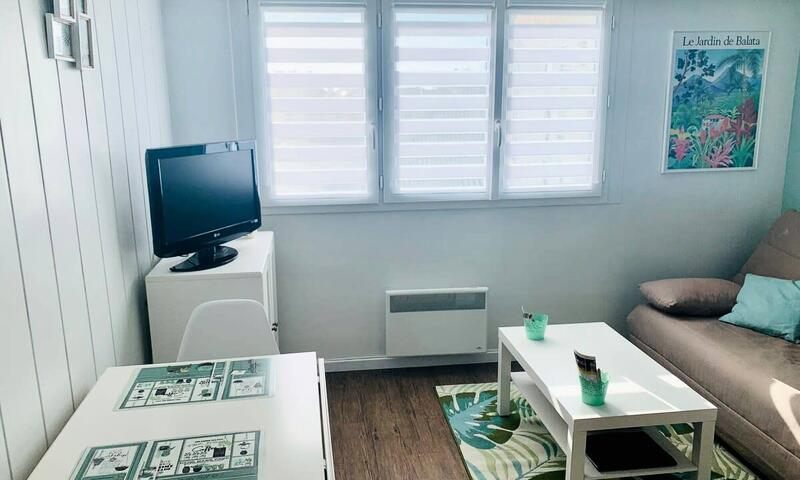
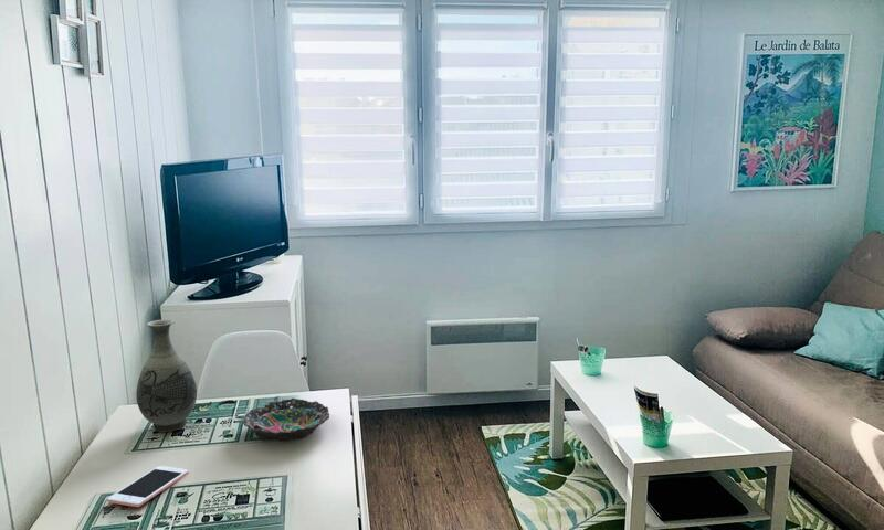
+ bowl (286, 421)
+ vase (165, 374)
+ cell phone (149, 485)
